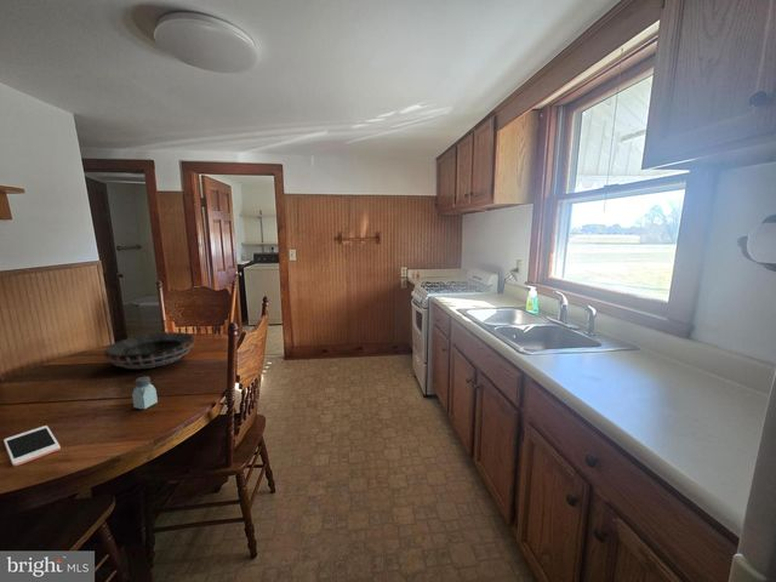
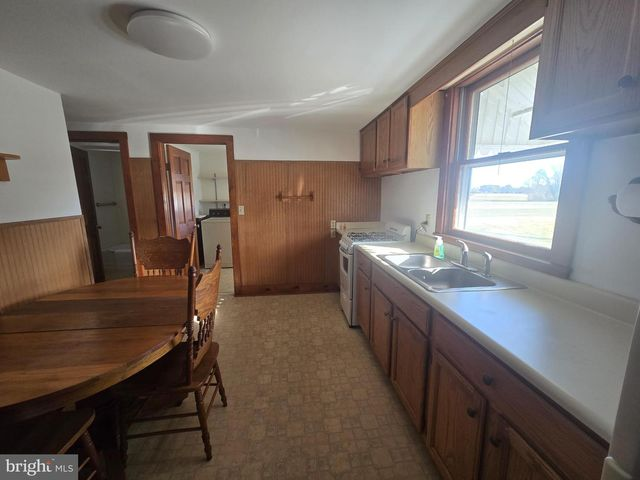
- saltshaker (144, 392)
- cell phone (32, 444)
- decorative bowl (152, 352)
